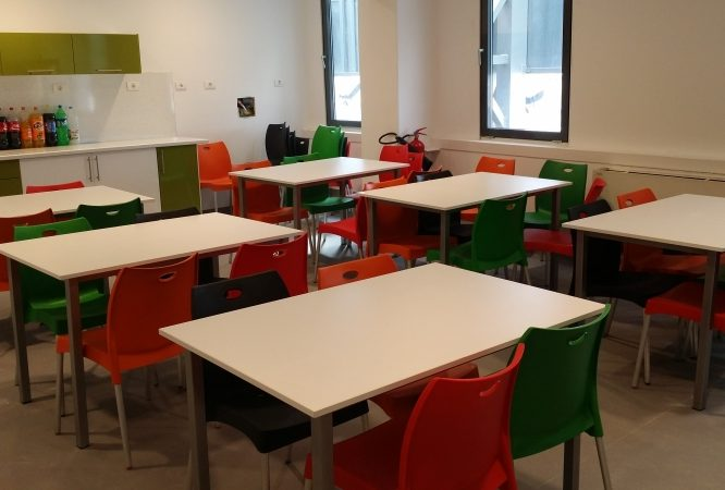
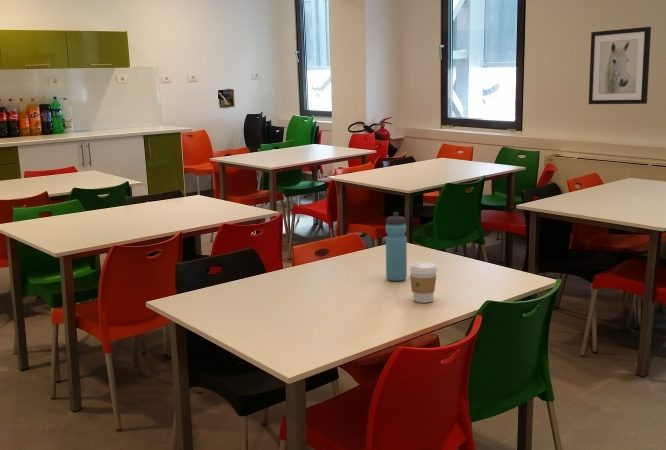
+ coffee cup (423, 281)
+ water bottle (396, 245)
+ wall art (618, 67)
